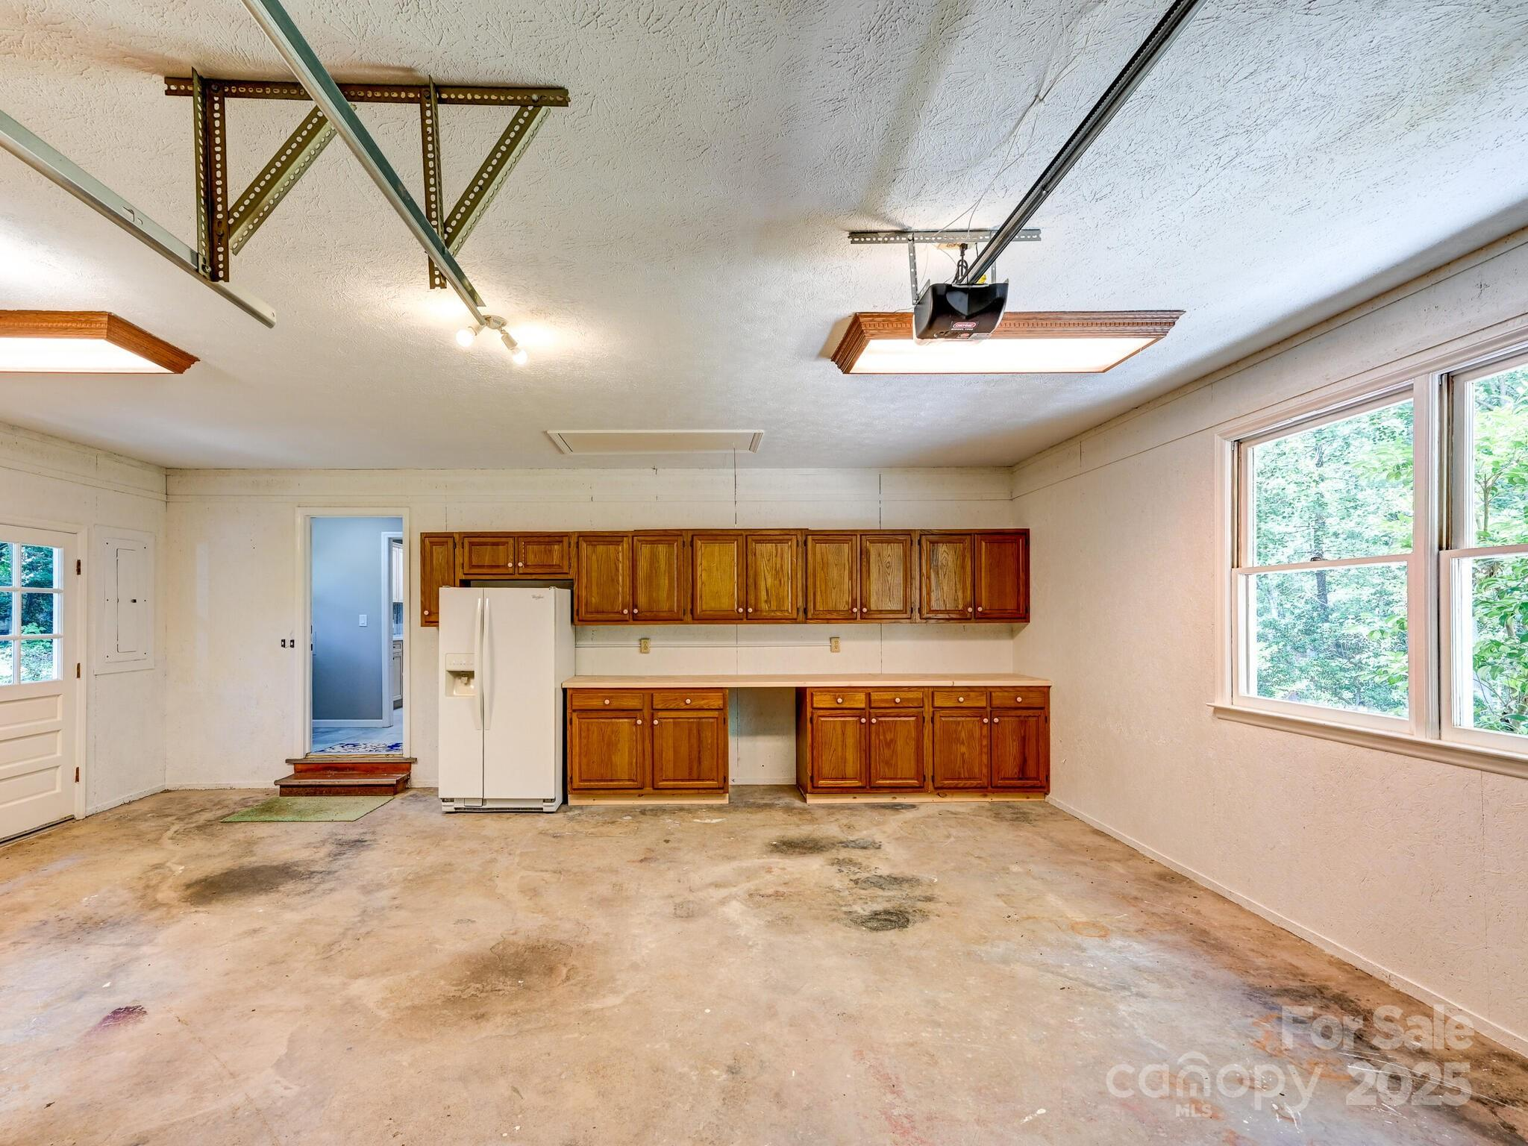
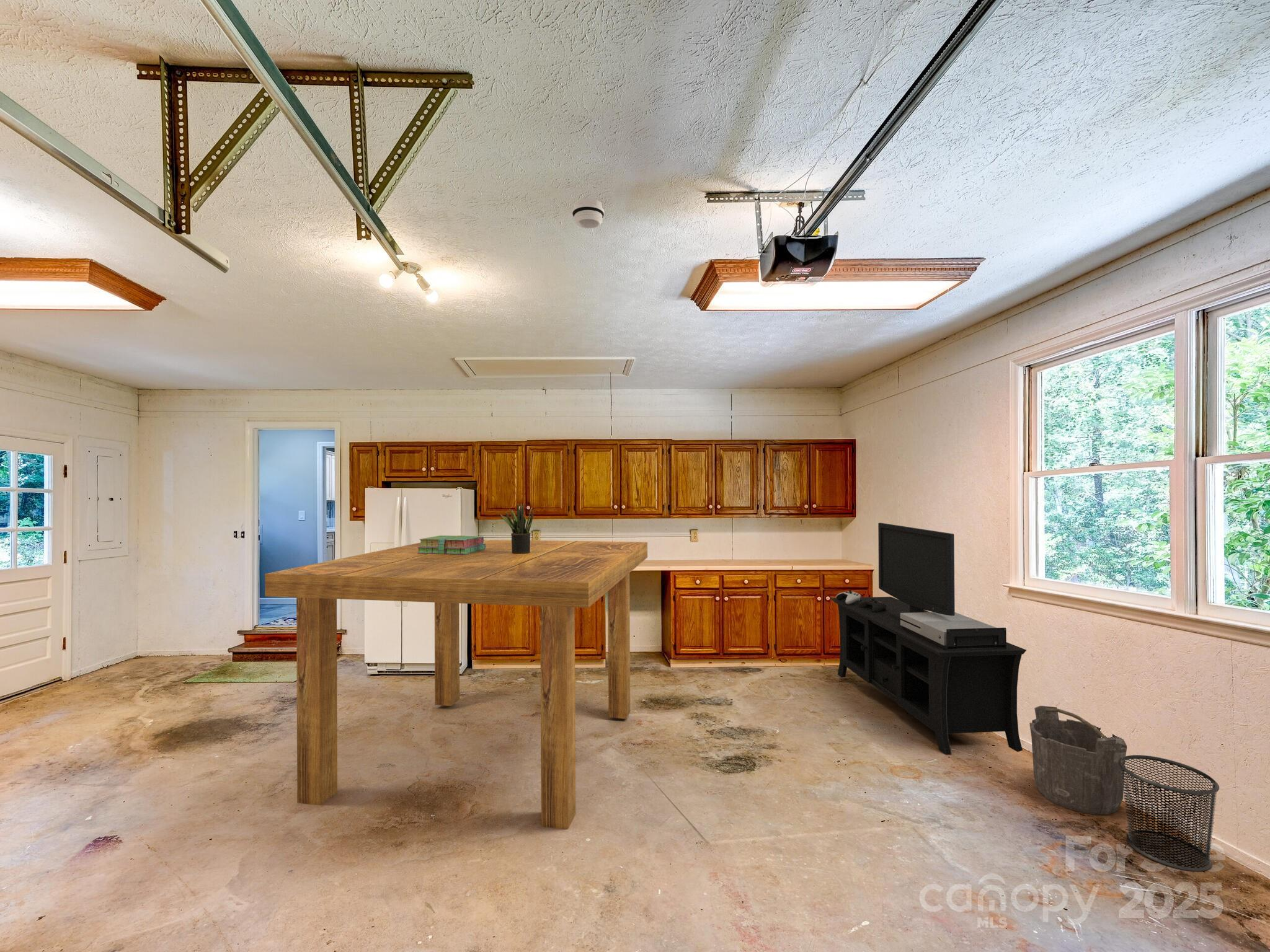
+ bucket (1075, 756)
+ smoke detector (588, 214)
+ media console (910, 618)
+ potted plant (518, 527)
+ dining table (459, 652)
+ stack of books (452, 544)
+ waste bin (1166, 811)
